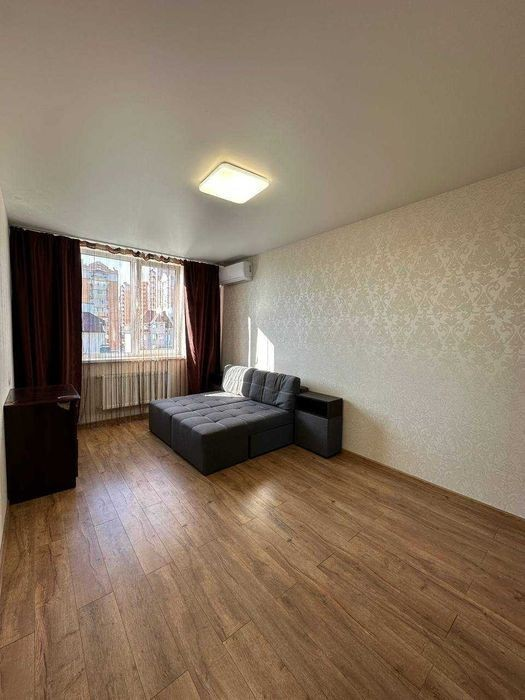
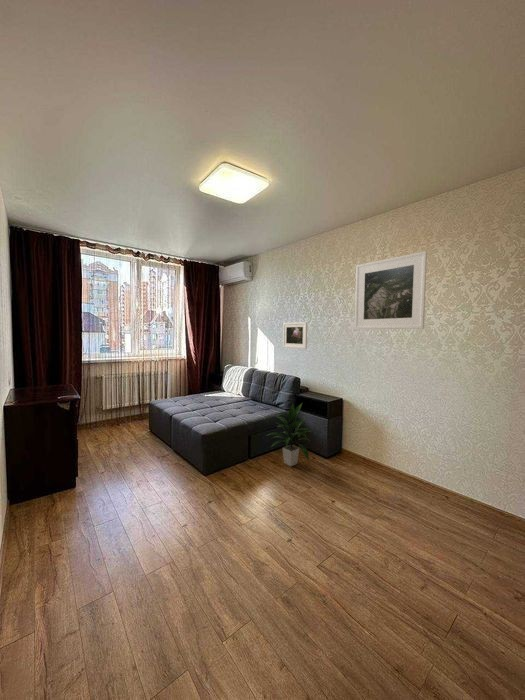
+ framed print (294, 335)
+ indoor plant (291, 434)
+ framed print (387, 294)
